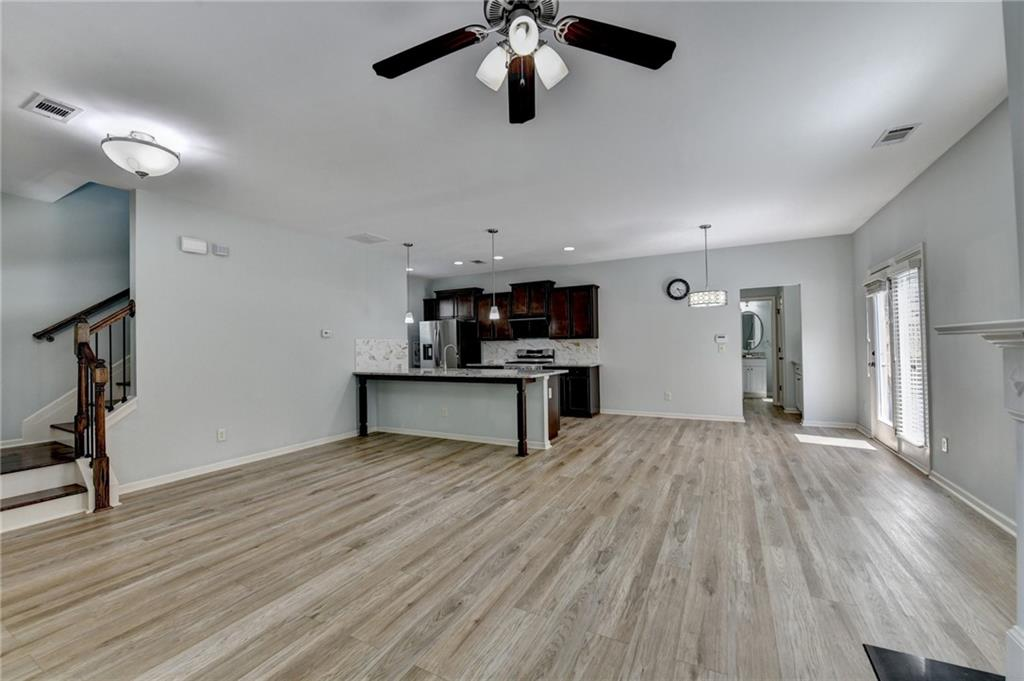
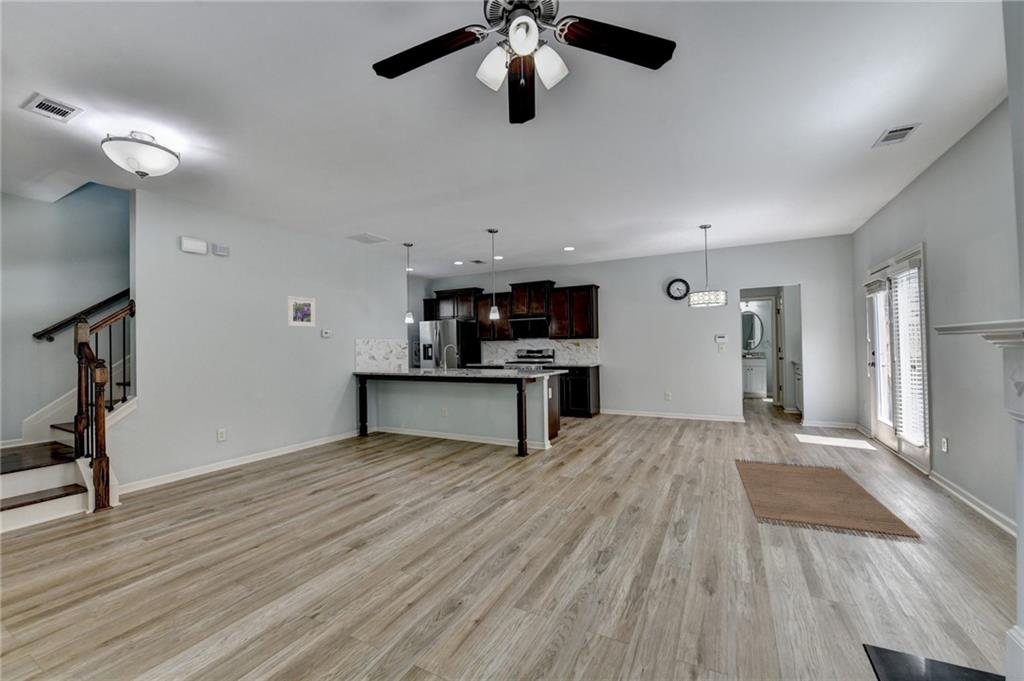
+ rug (805, 489)
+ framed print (301, 312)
